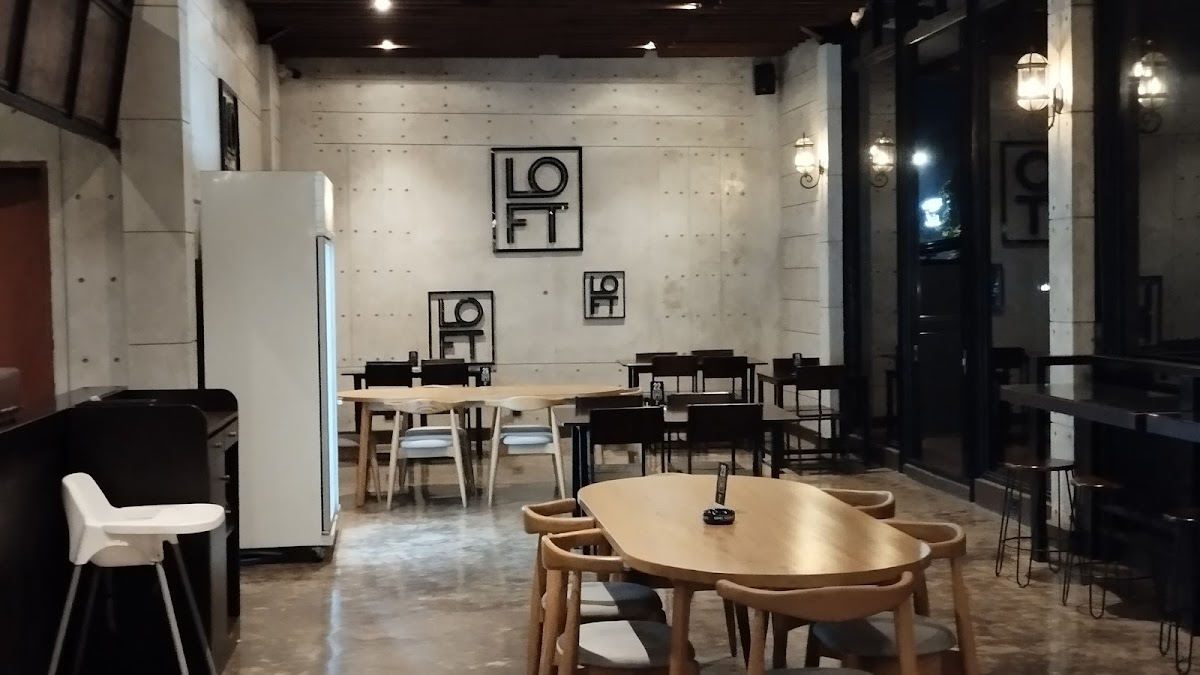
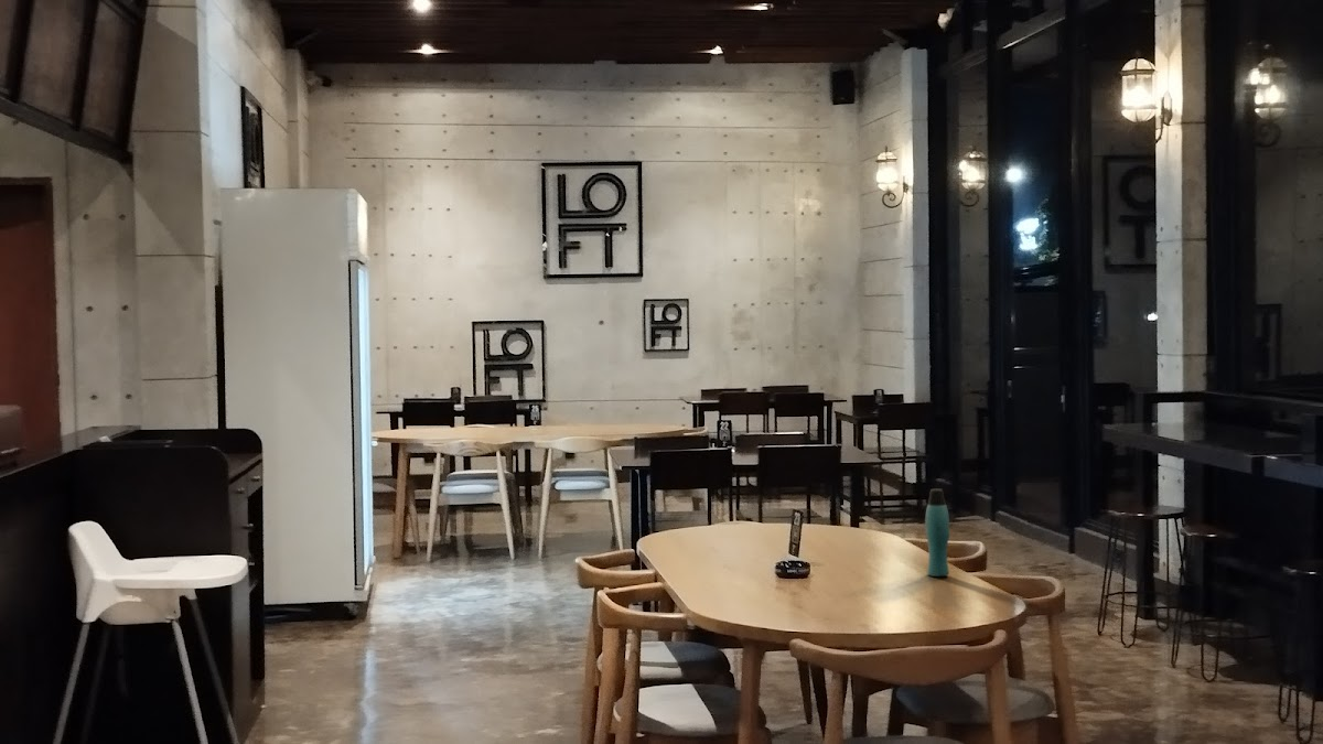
+ bottle (937, 531)
